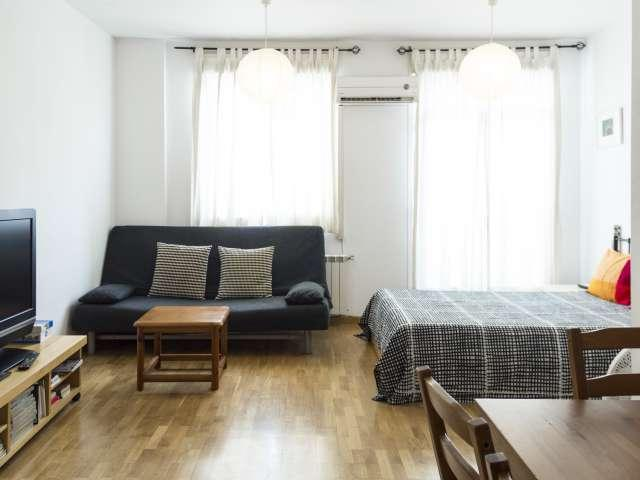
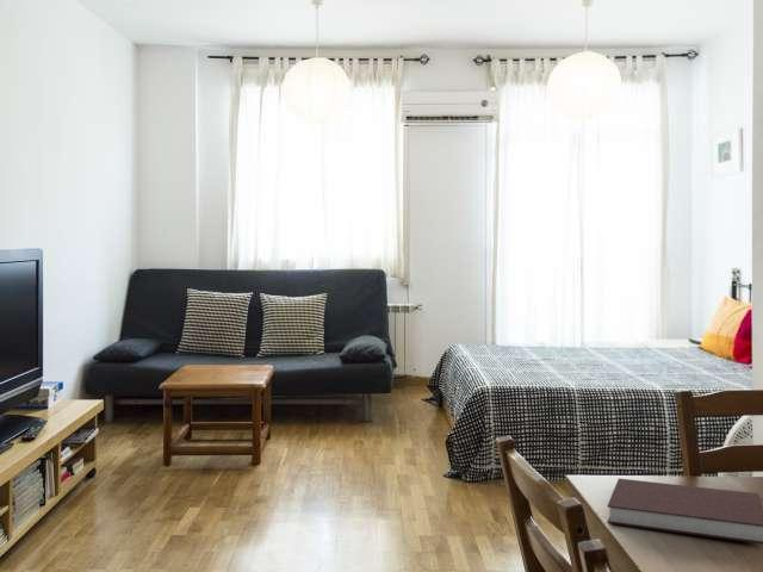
+ notebook (684, 508)
